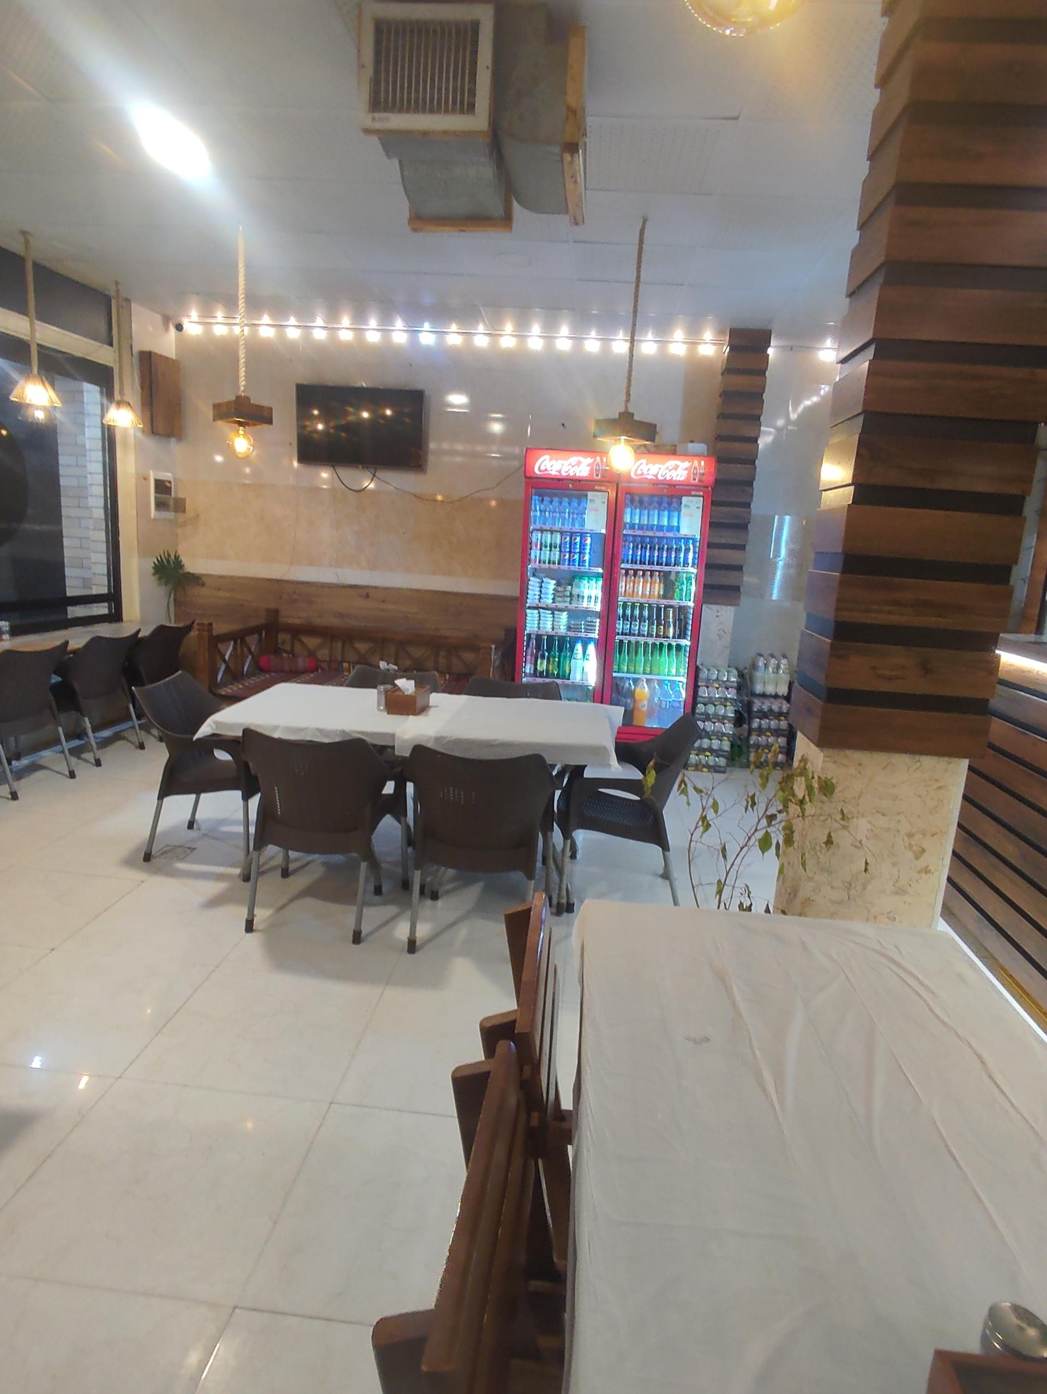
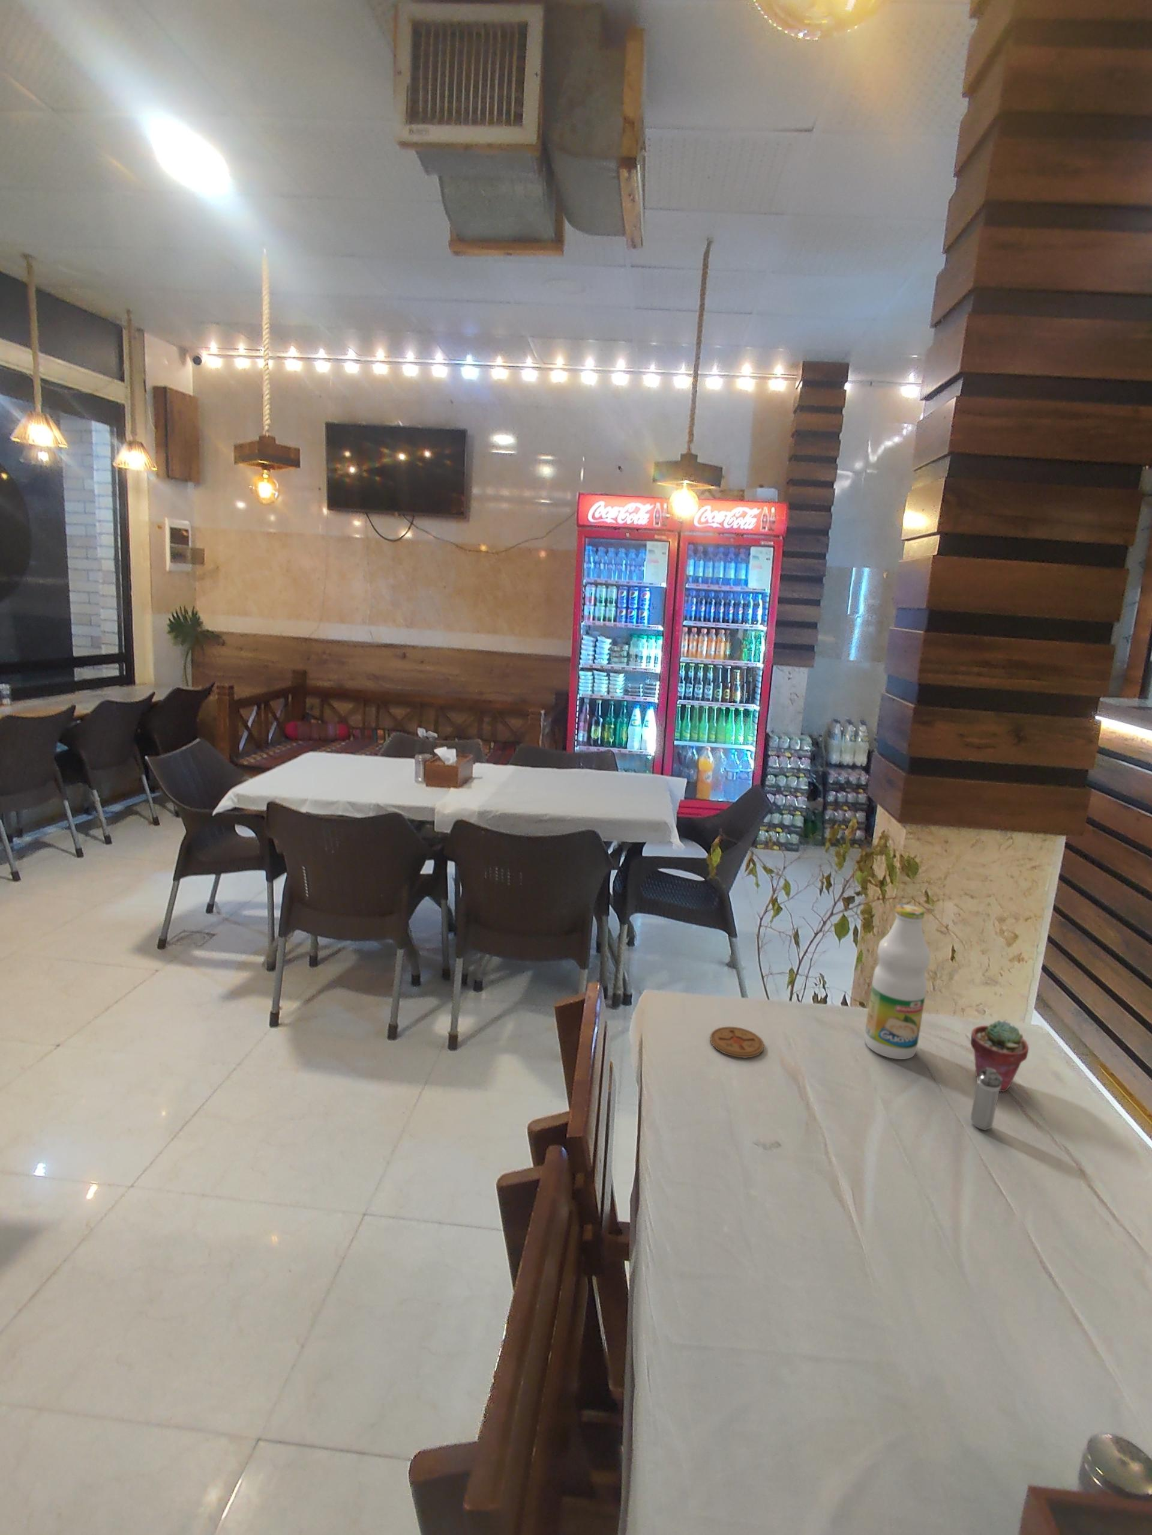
+ potted succulent (998, 1051)
+ shaker (986, 1098)
+ bottle (899, 979)
+ coaster (737, 1041)
